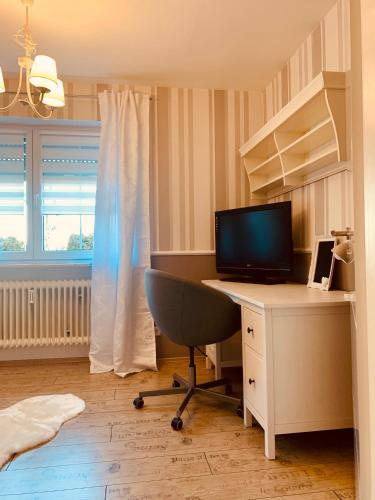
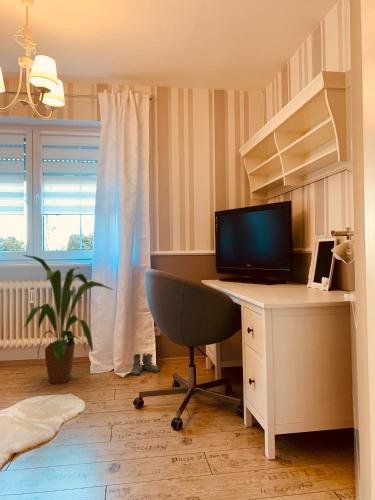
+ boots (143, 363)
+ house plant (71, 317)
